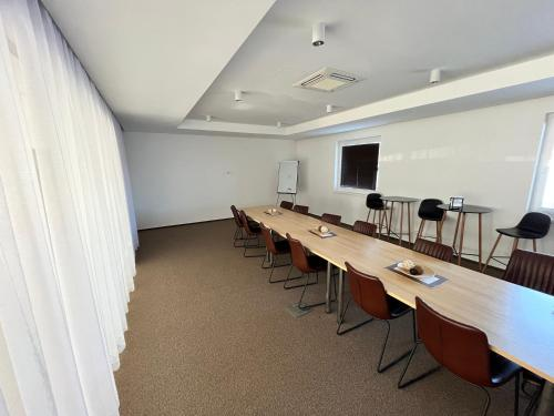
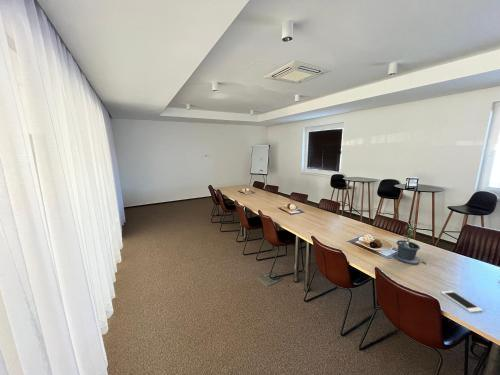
+ cell phone (460, 300)
+ potted plant (409, 241)
